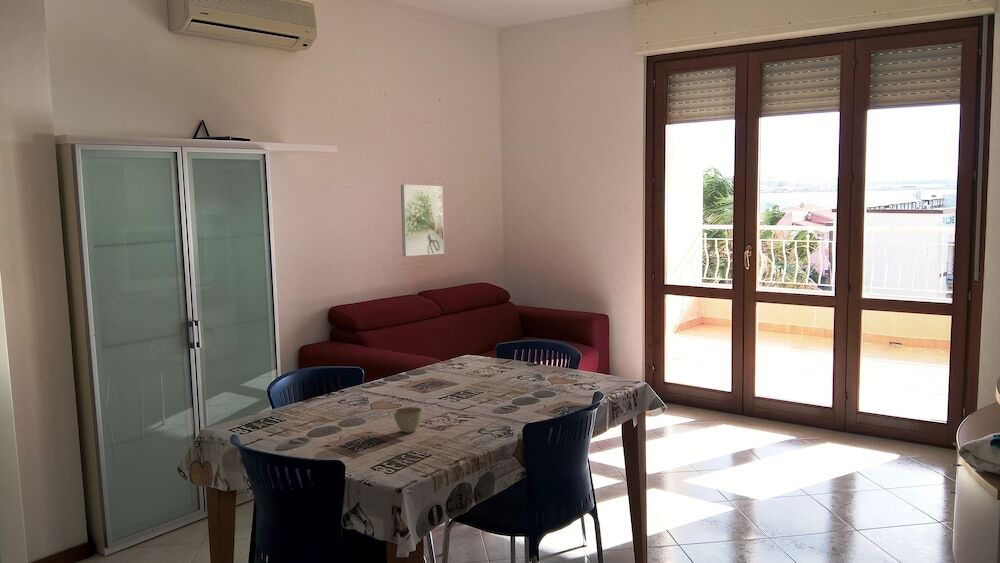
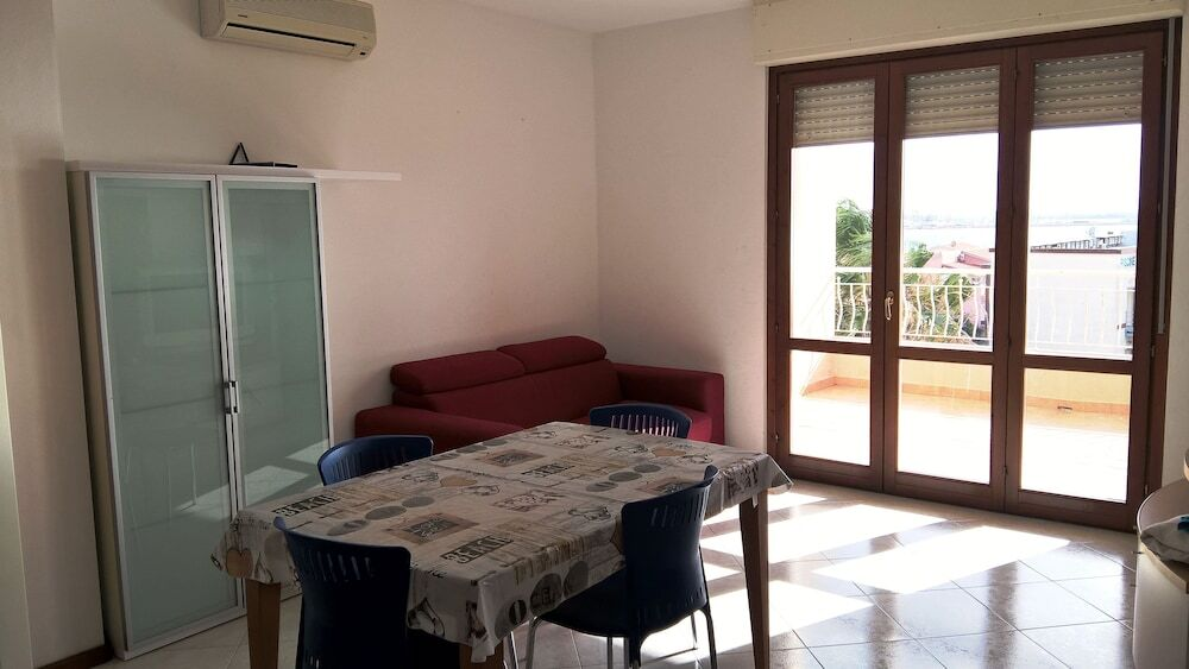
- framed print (423, 220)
- flower pot (408, 420)
